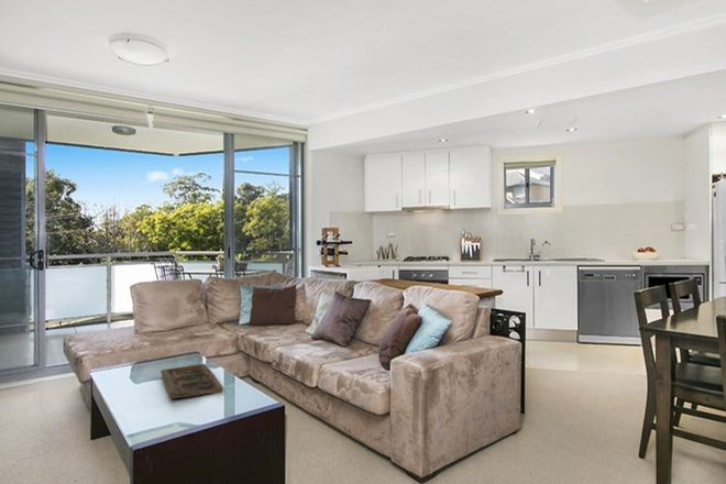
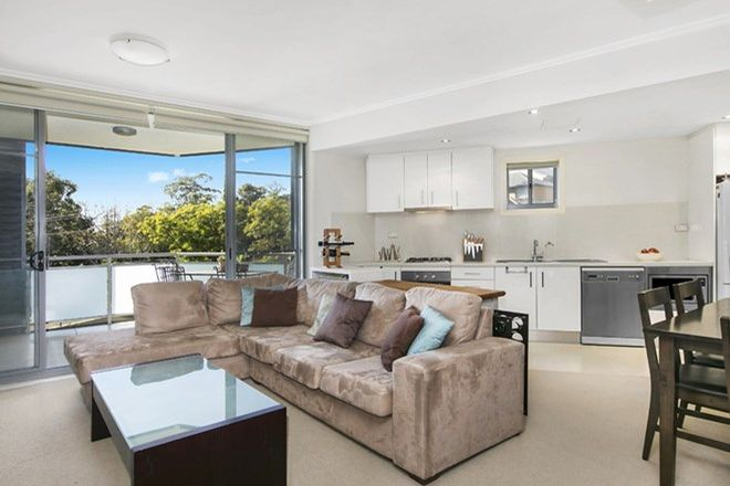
- decorative tray (189, 380)
